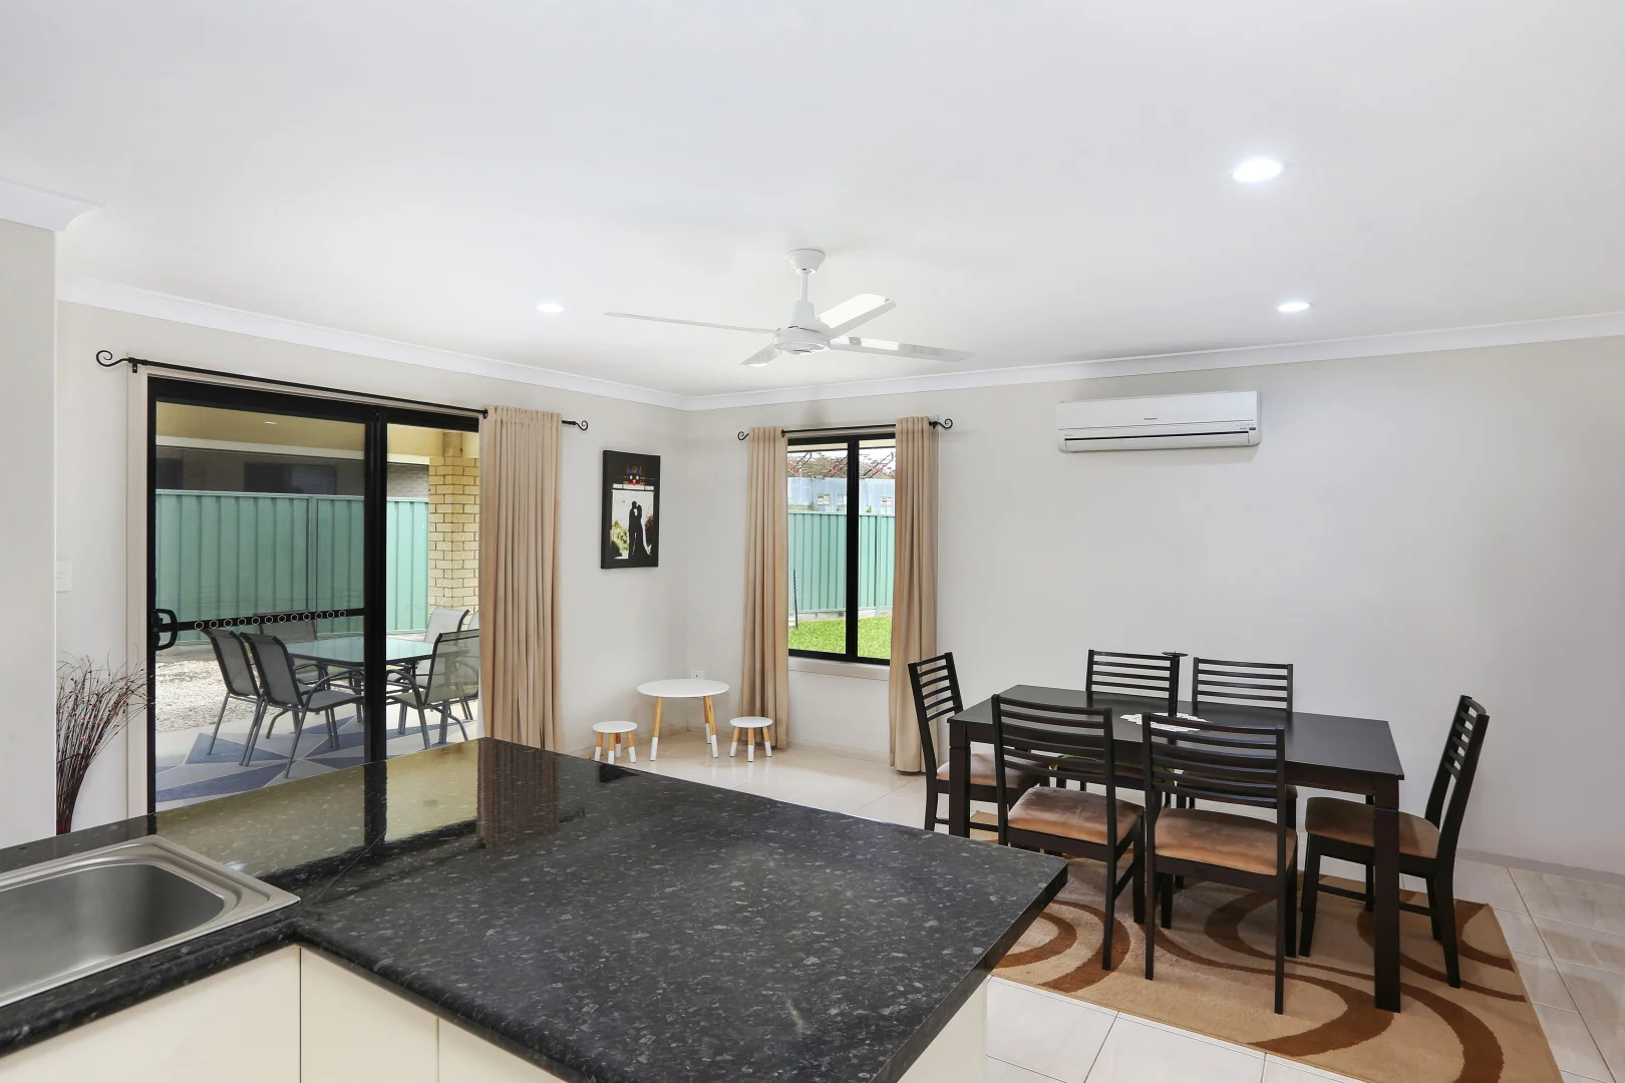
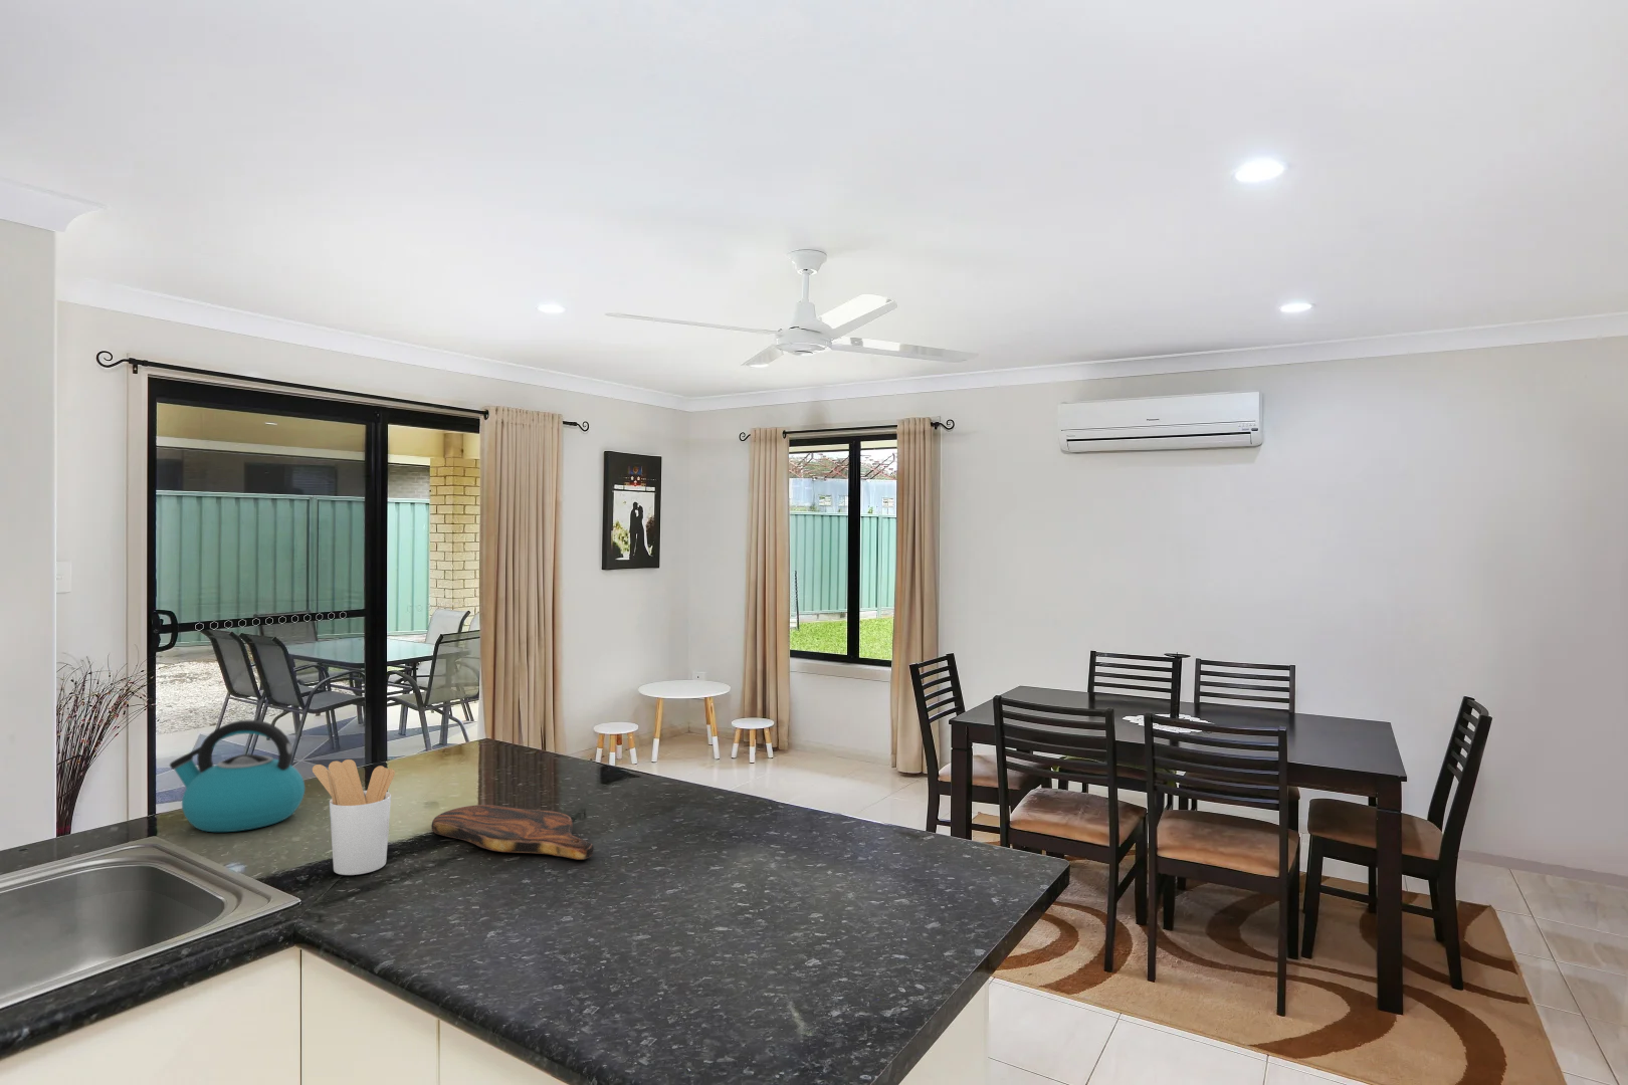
+ kettle (236, 769)
+ utensil holder (351, 813)
+ cutting board (521, 829)
